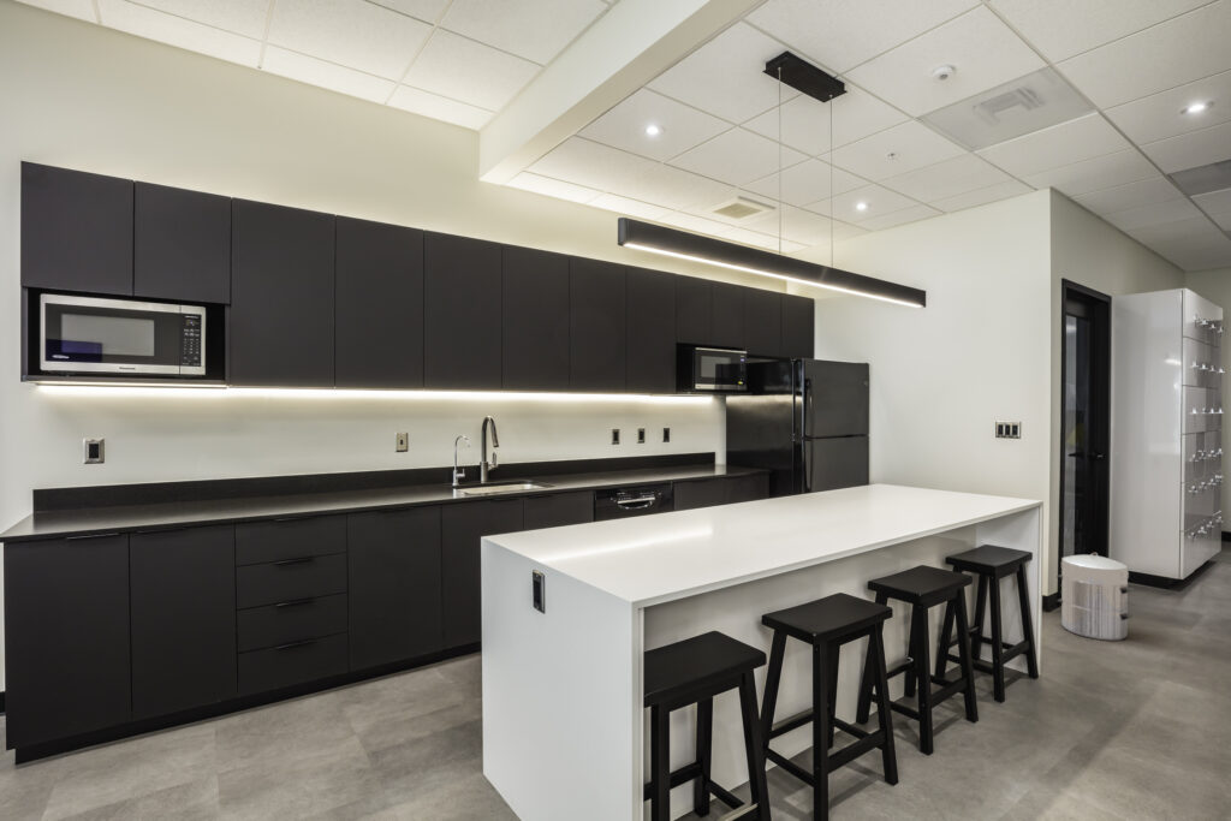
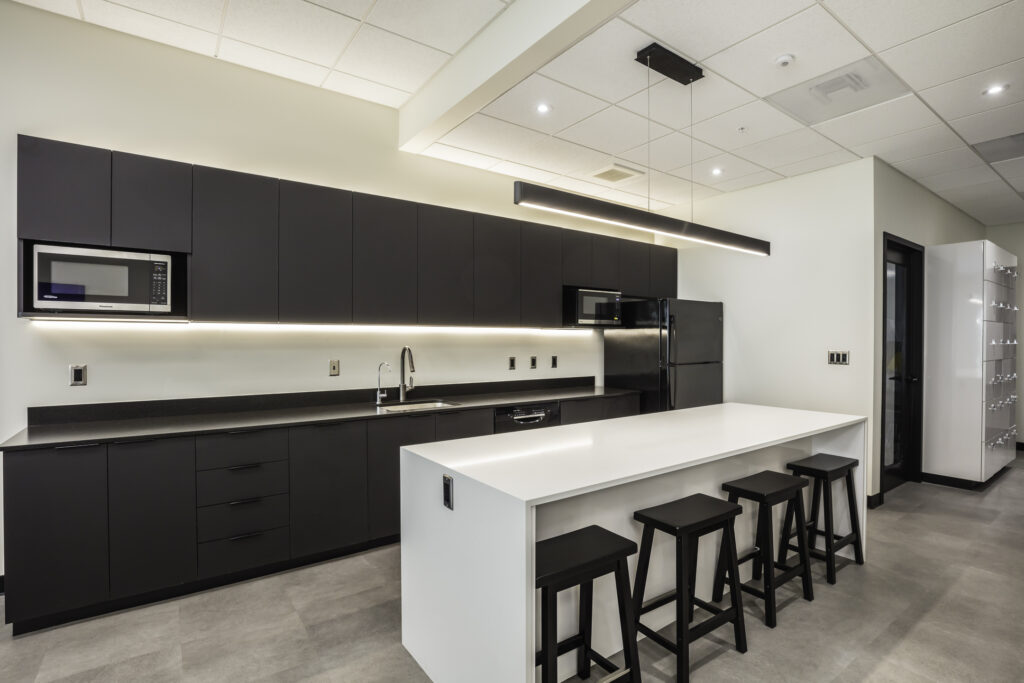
- waste bin (1093, 591)
